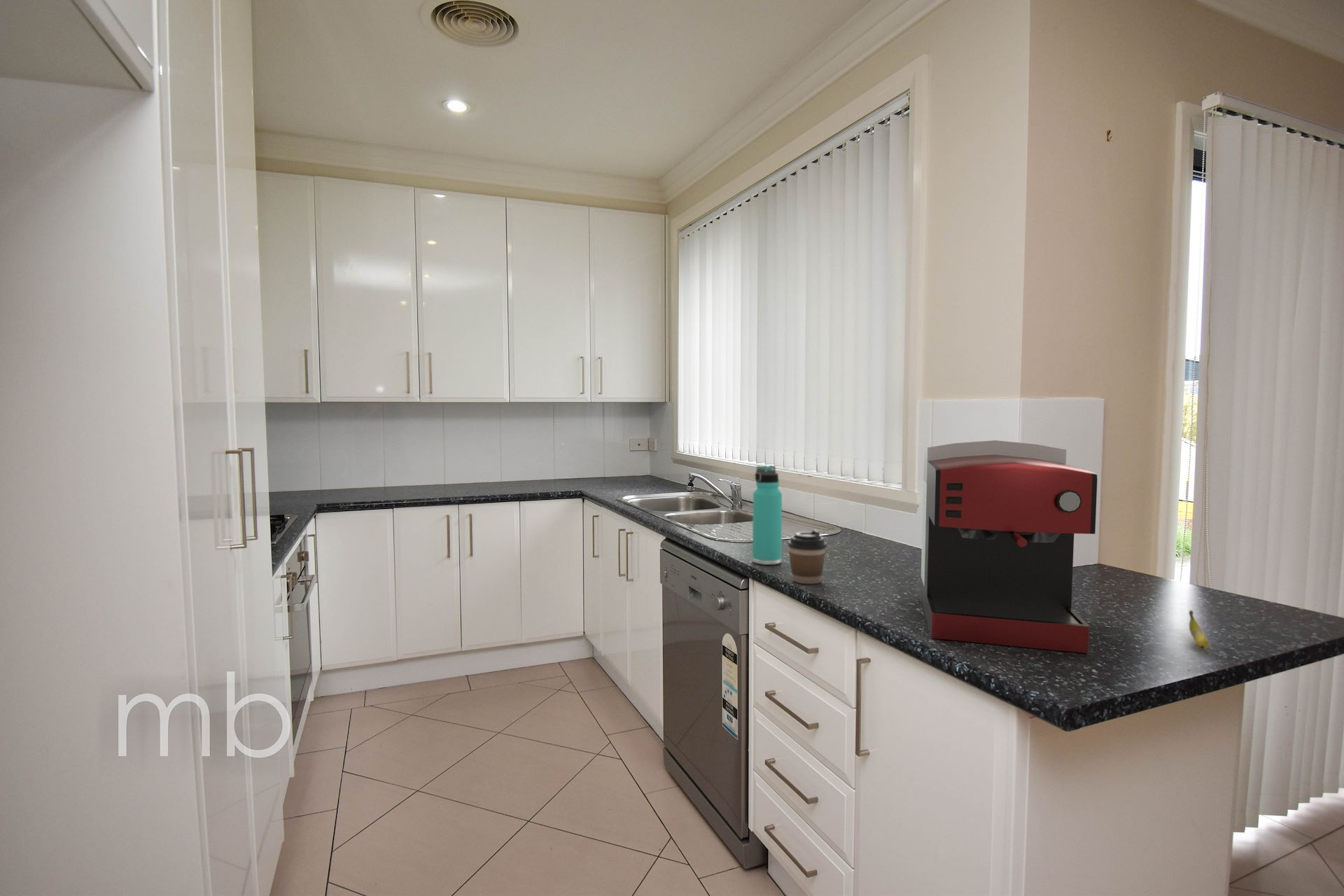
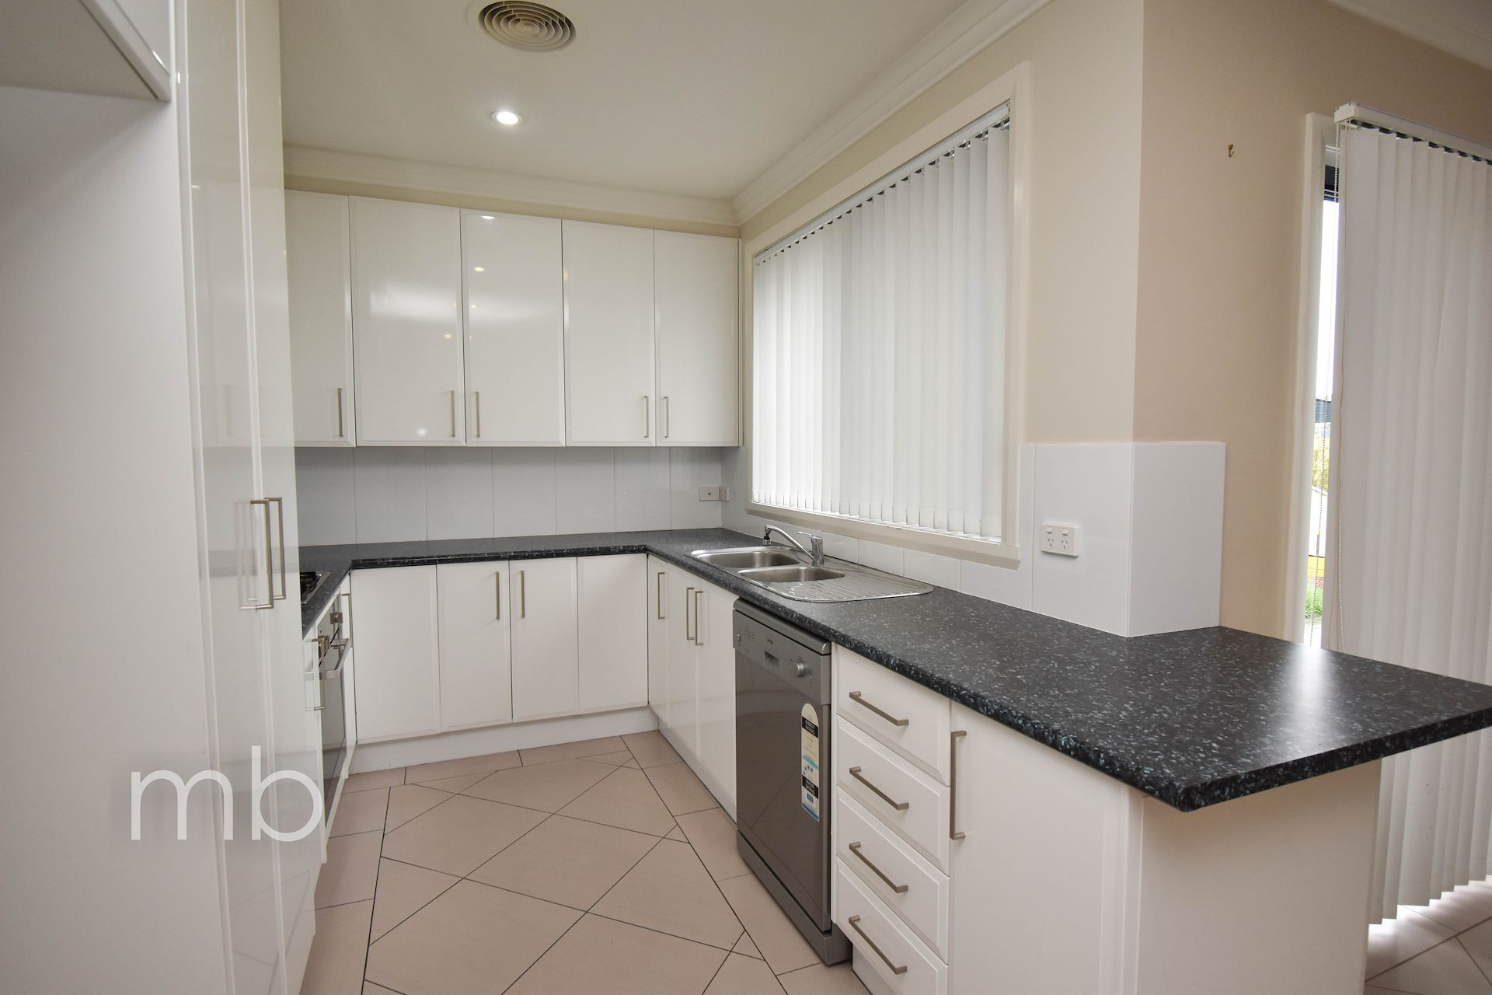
- thermos bottle (767, 514)
- fruit (1200, 631)
- coffee maker (1000, 536)
- coffee cup (806, 555)
